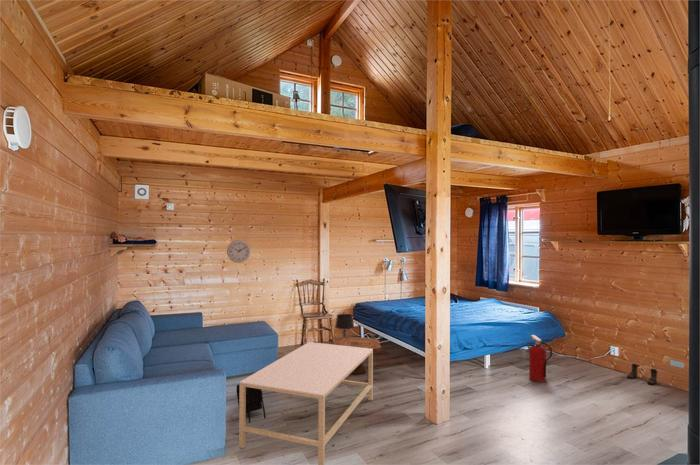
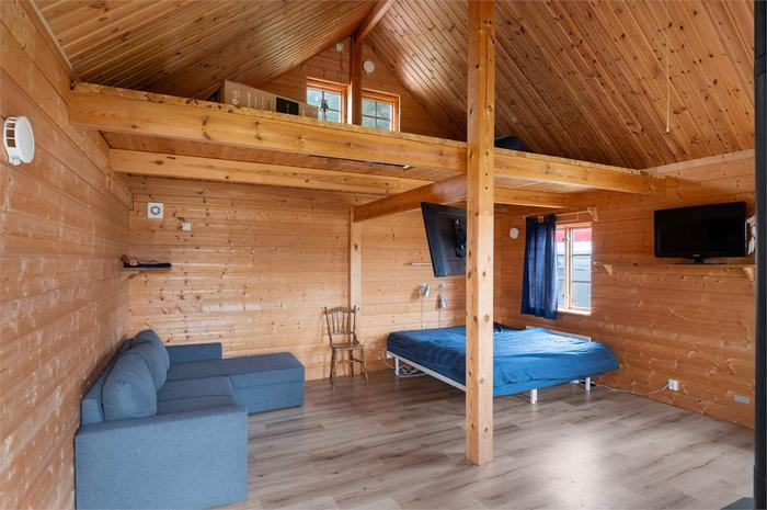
- backpack (251, 398)
- side table (358, 365)
- coffee table (314, 391)
- boots (636, 373)
- table lamp (344, 335)
- fire extinguisher (540, 358)
- wall clock (238, 251)
